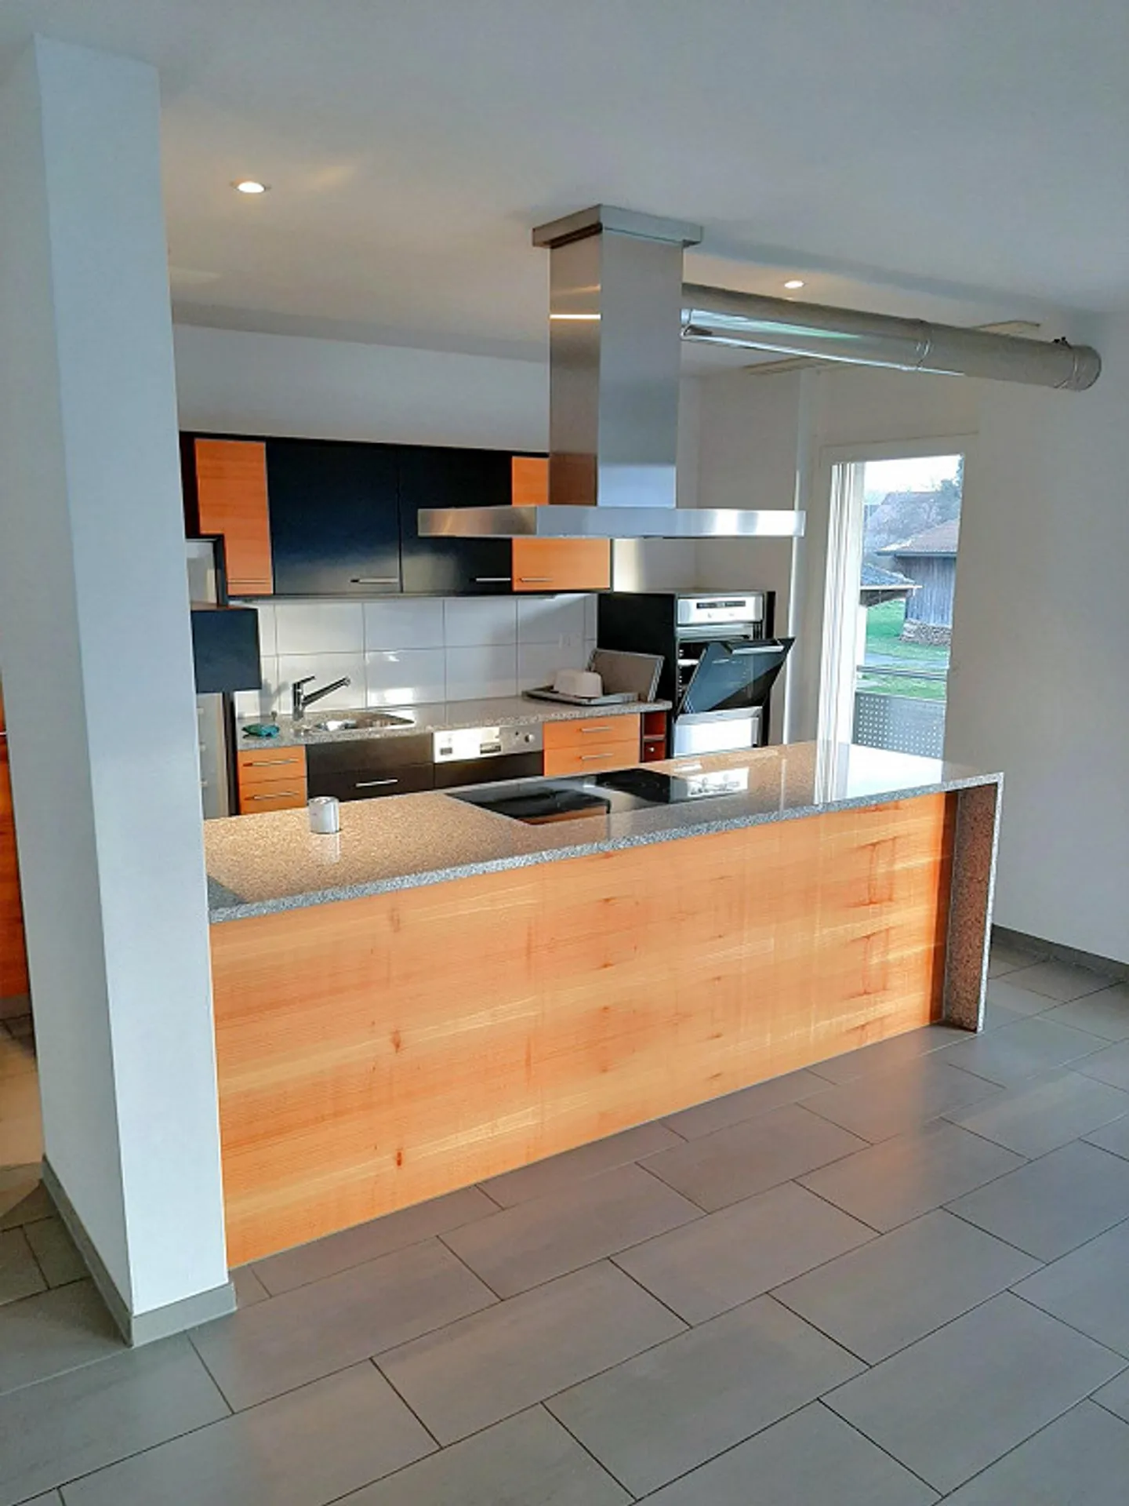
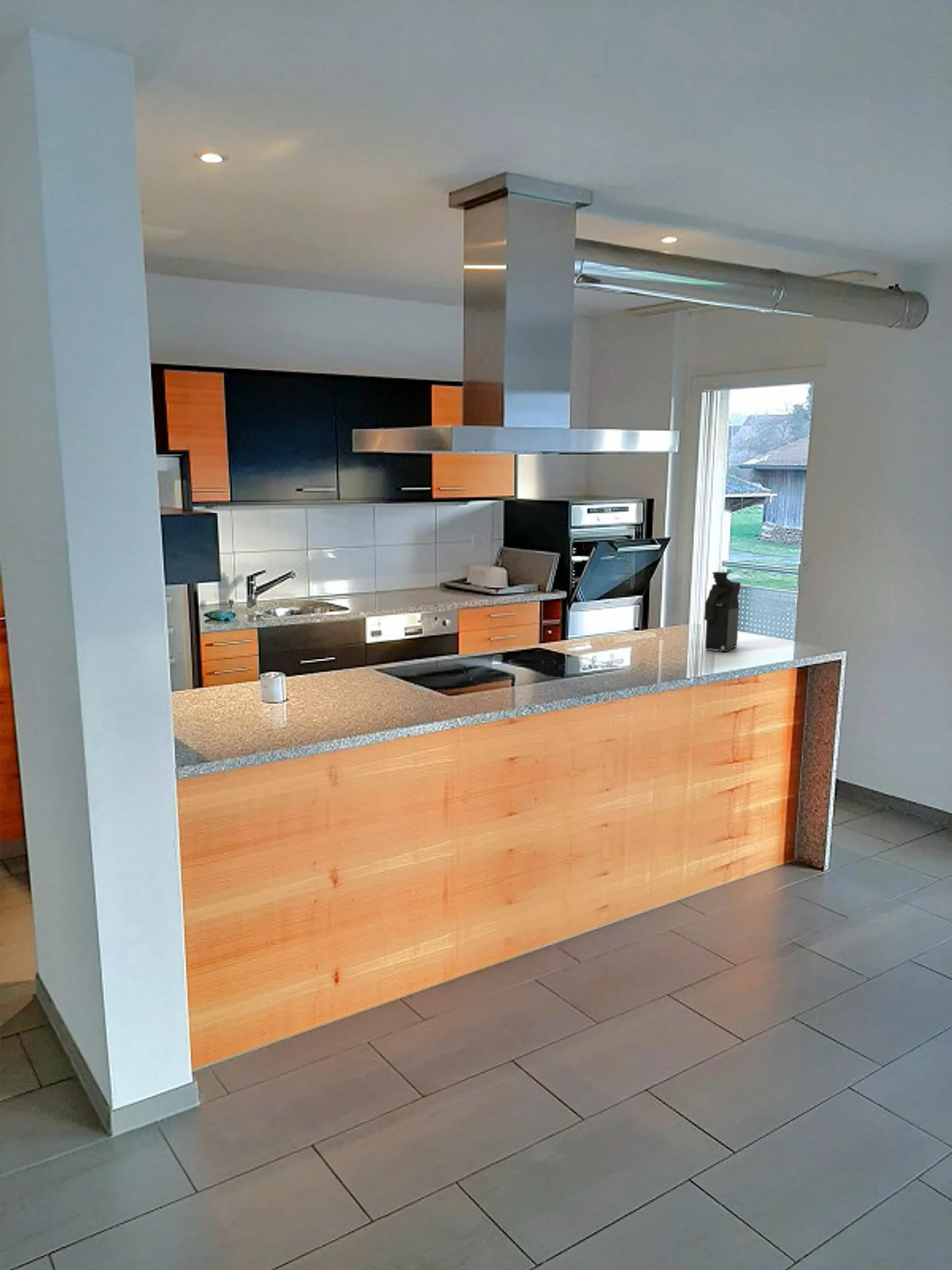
+ coffee maker (722, 610)
